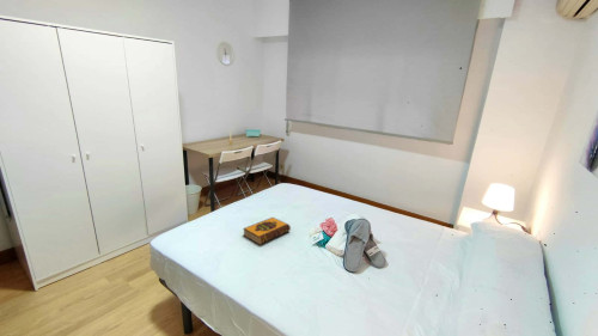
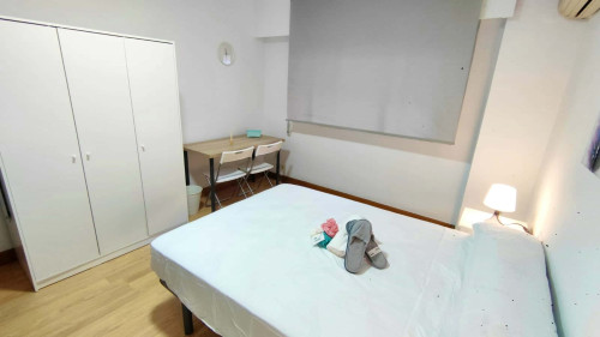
- hardback book (267, 230)
